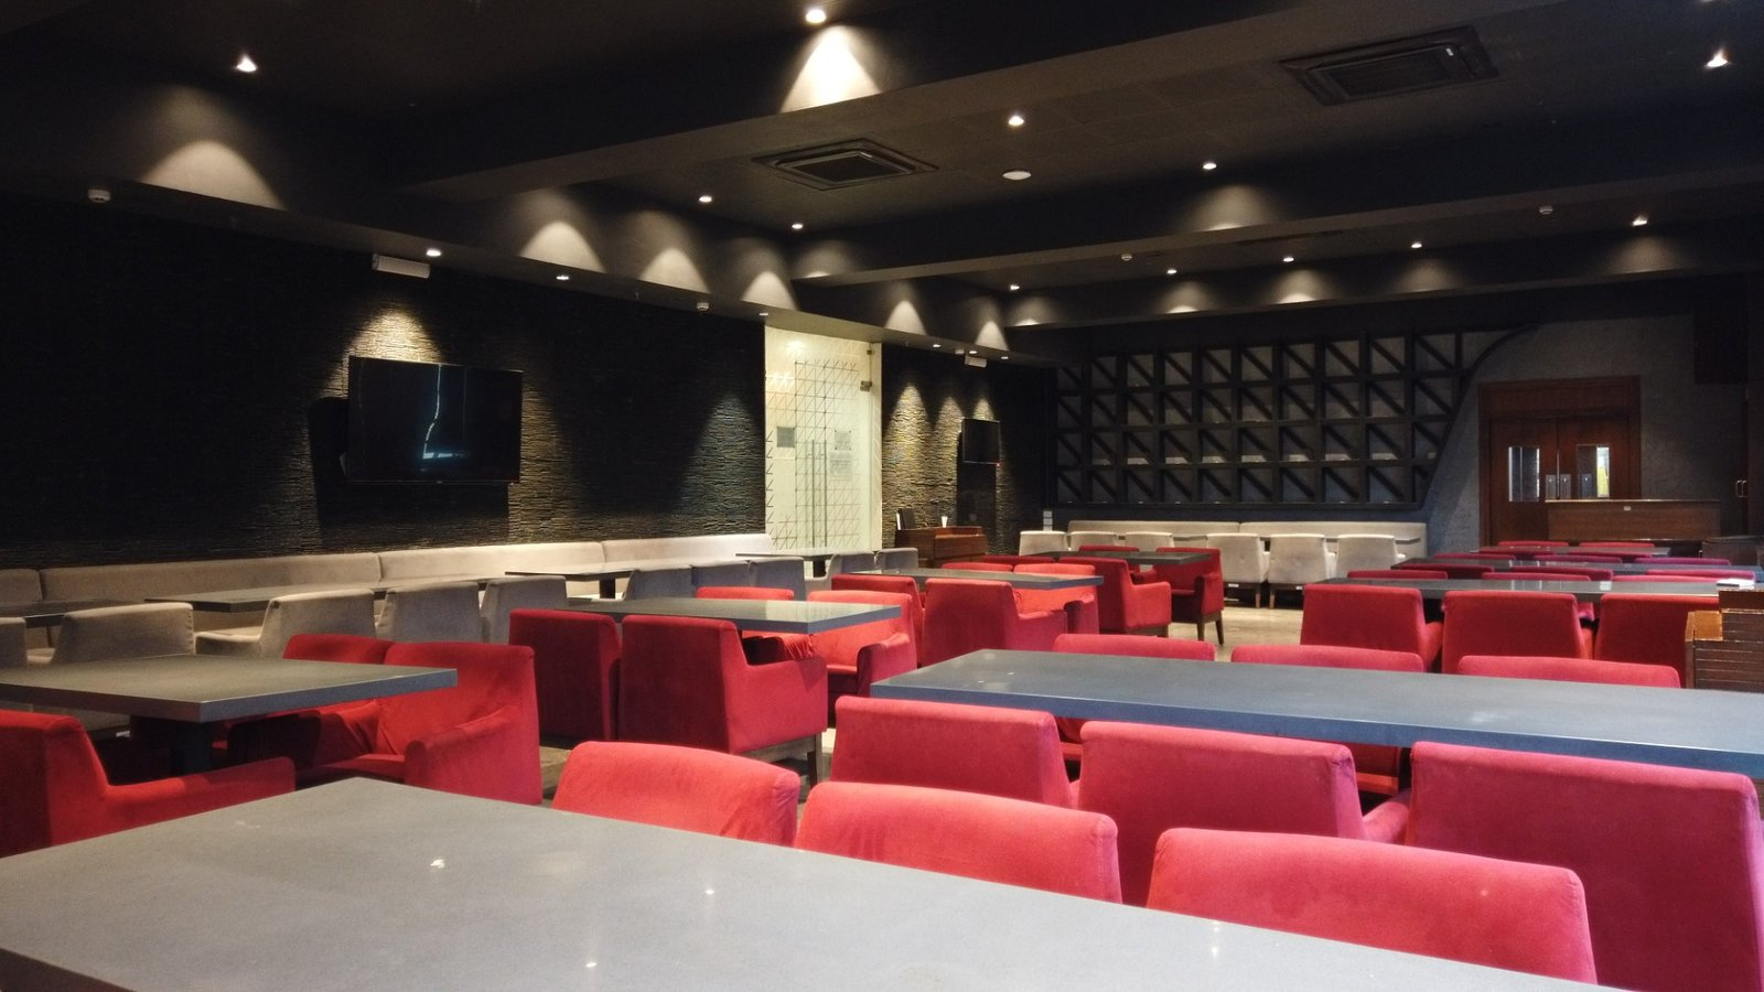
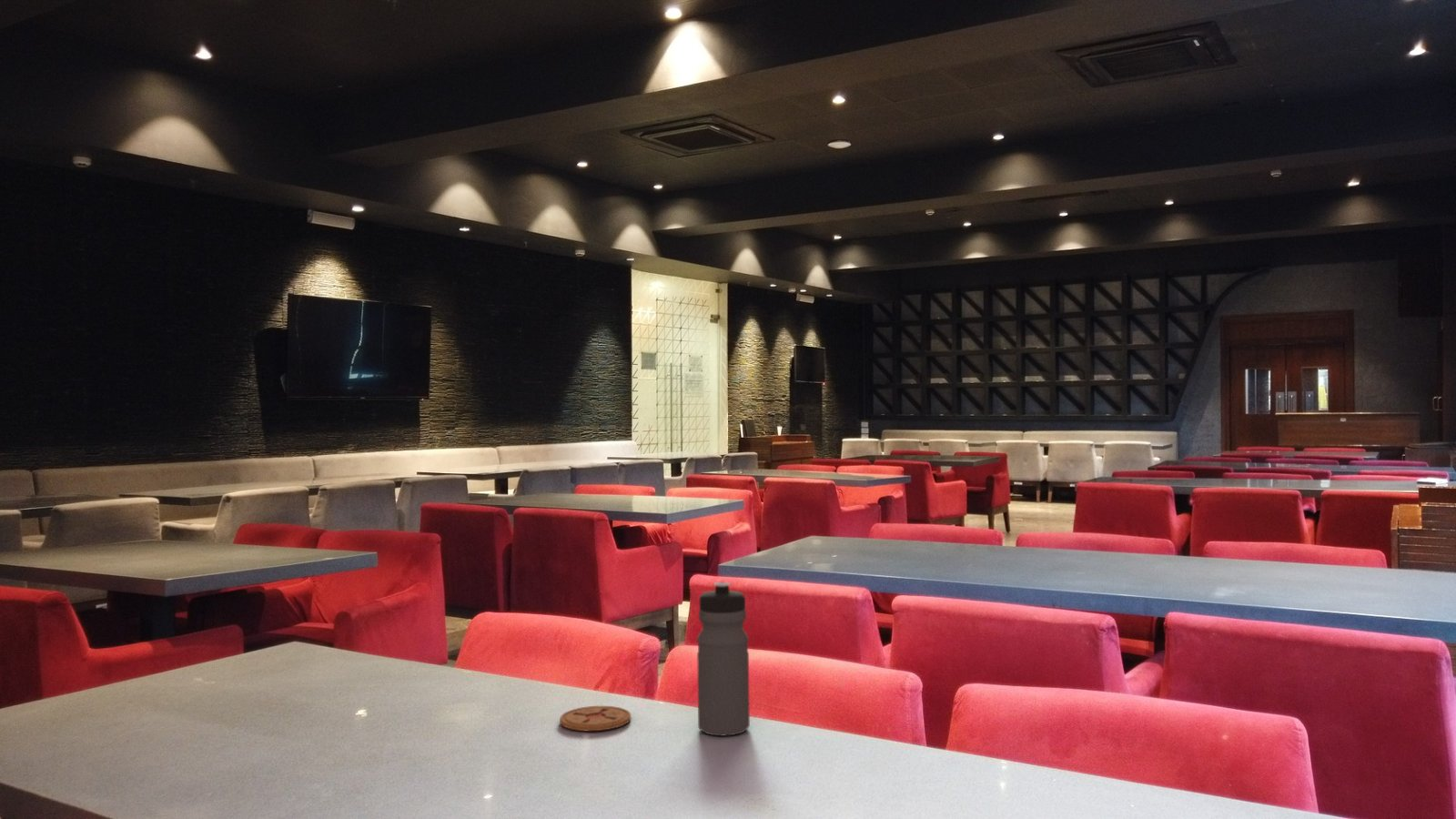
+ coaster (595, 718)
+ water bottle (723, 655)
